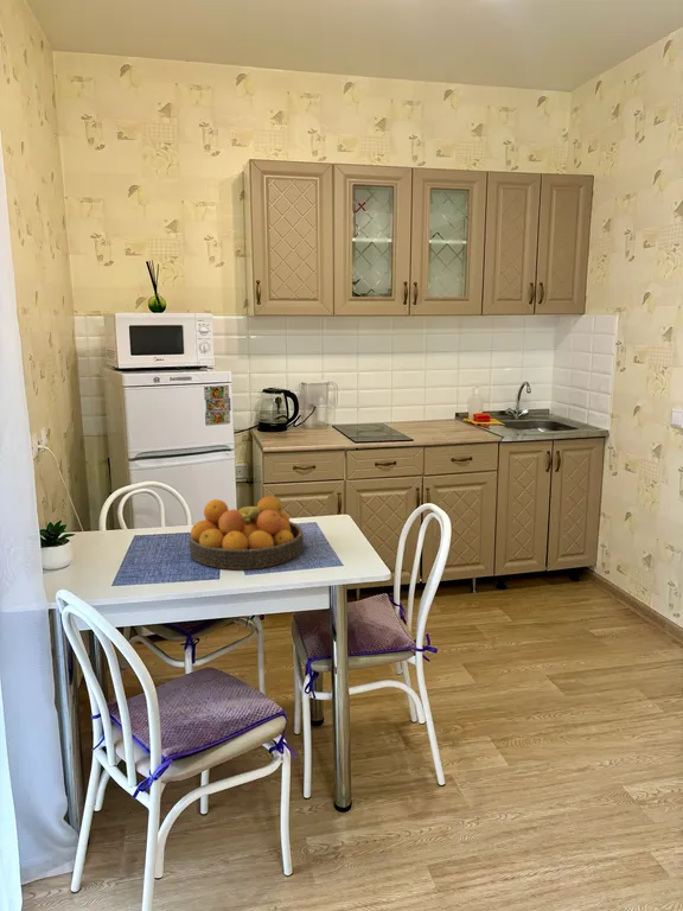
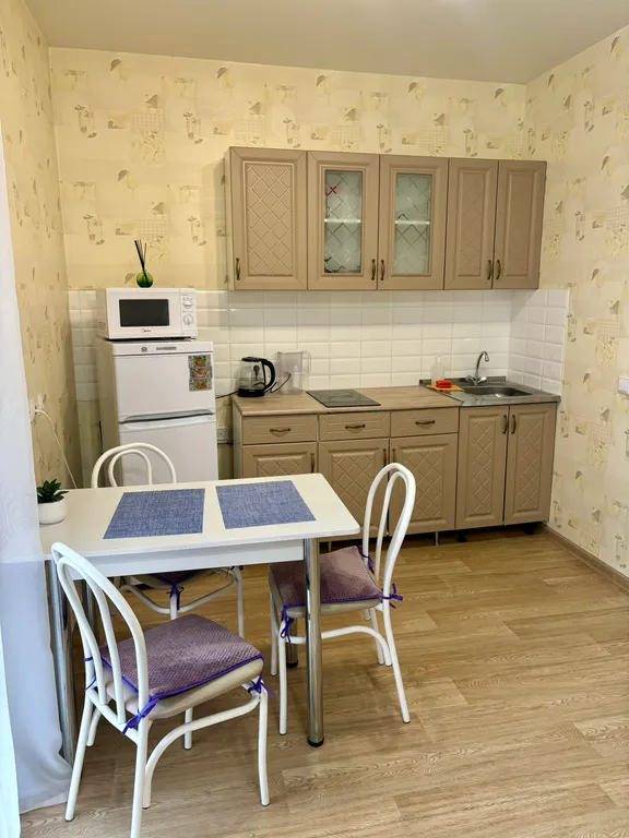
- fruit bowl (245, 525)
